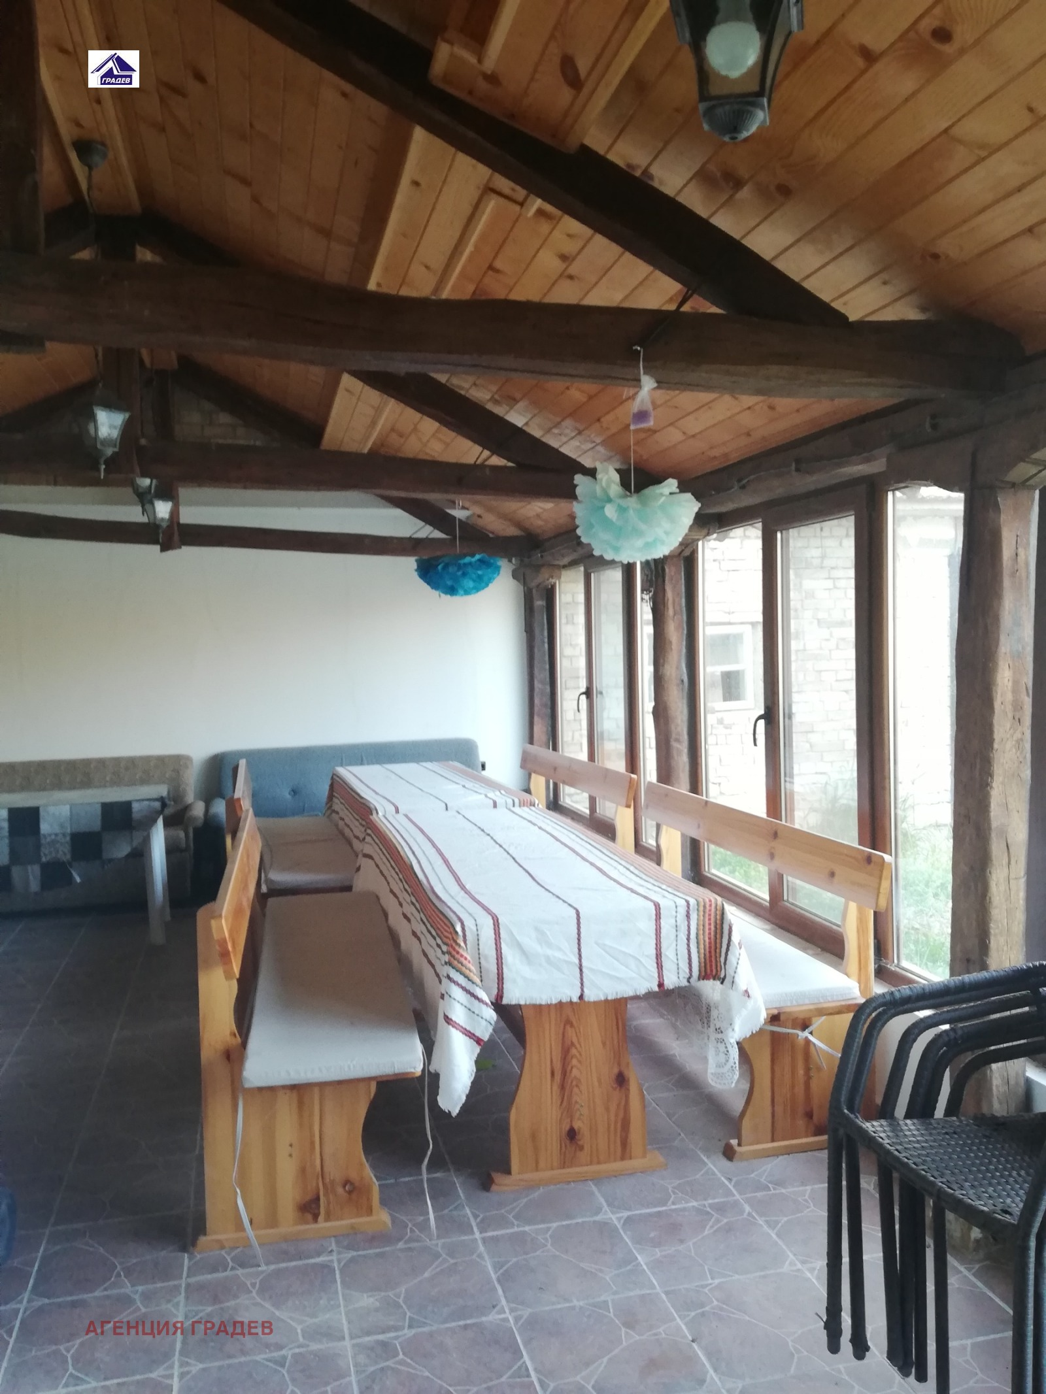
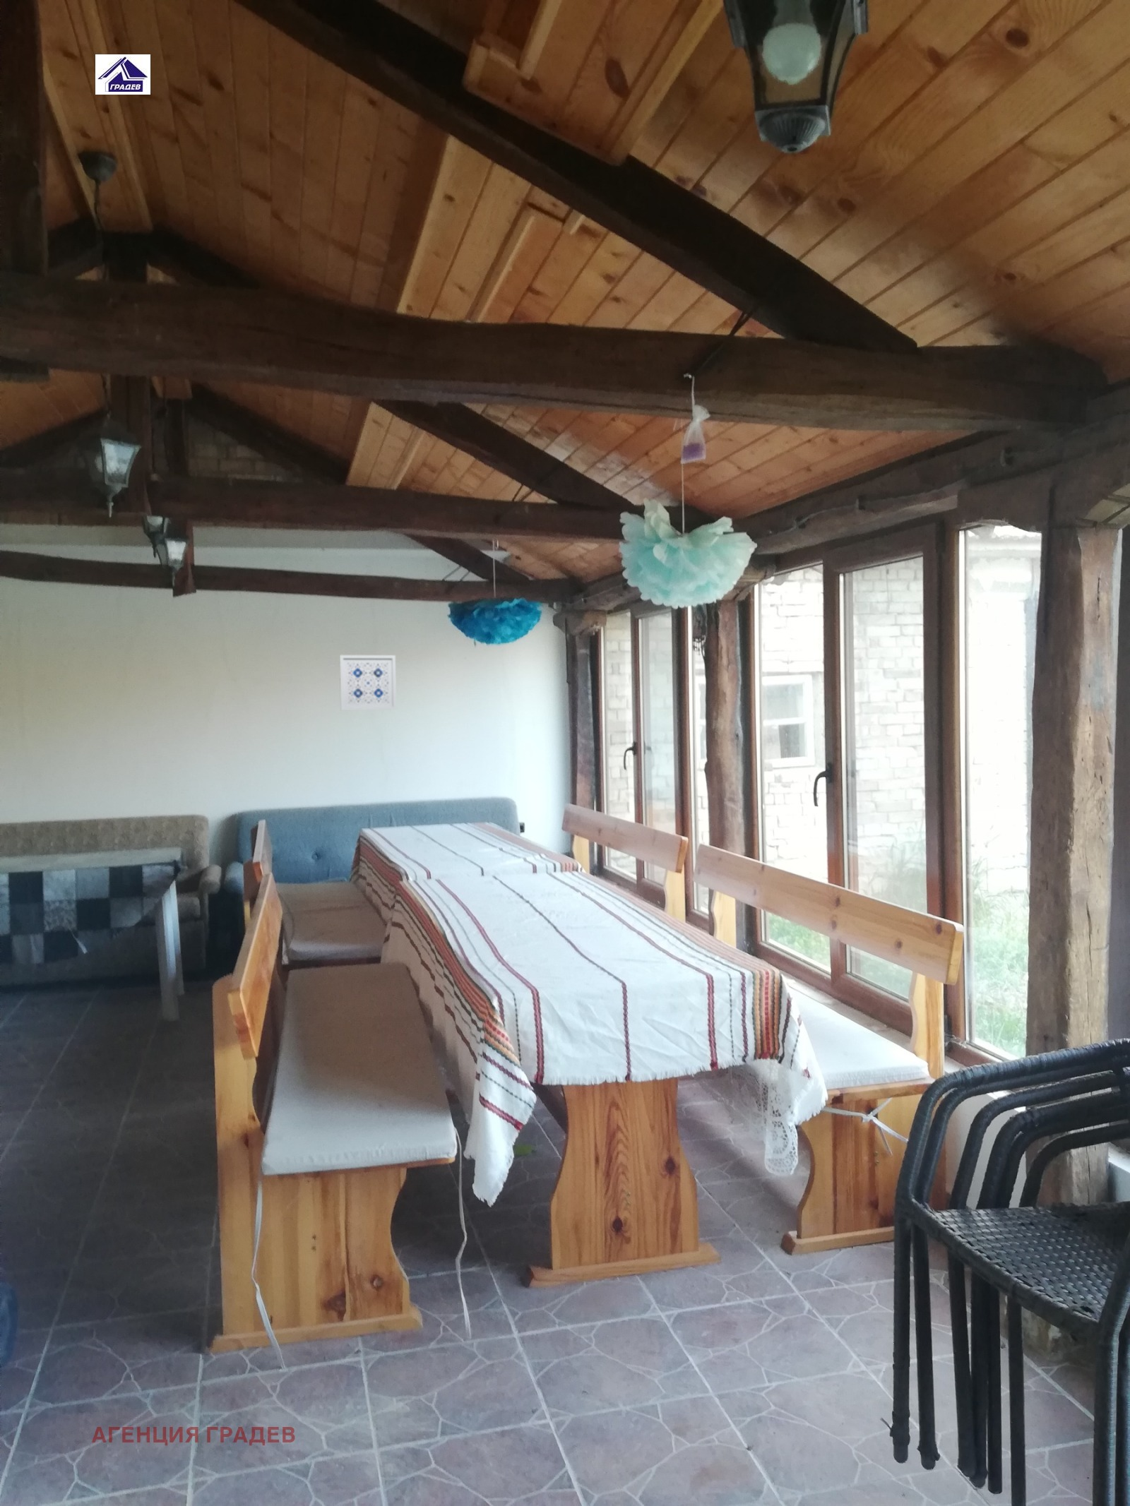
+ wall art (368, 682)
